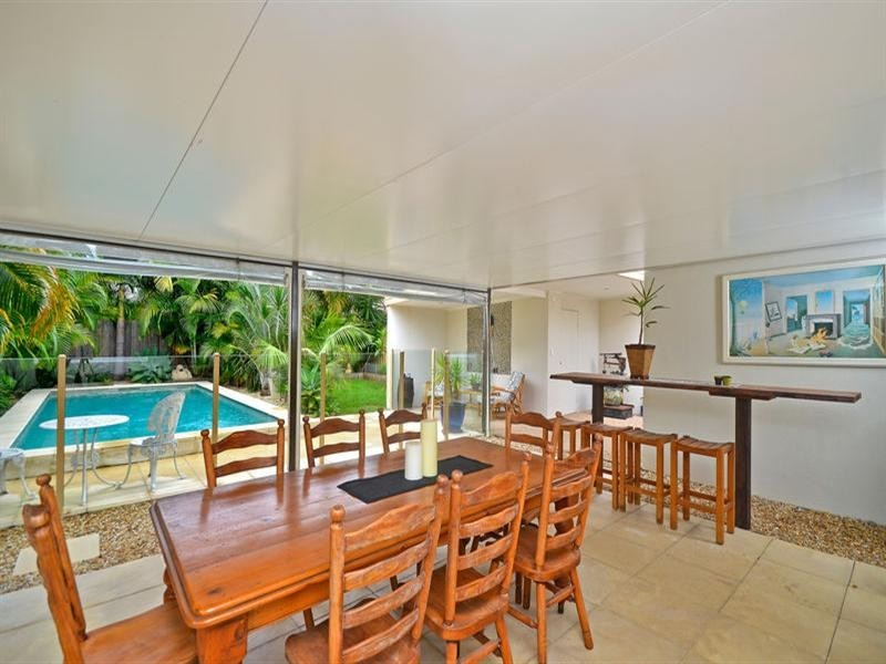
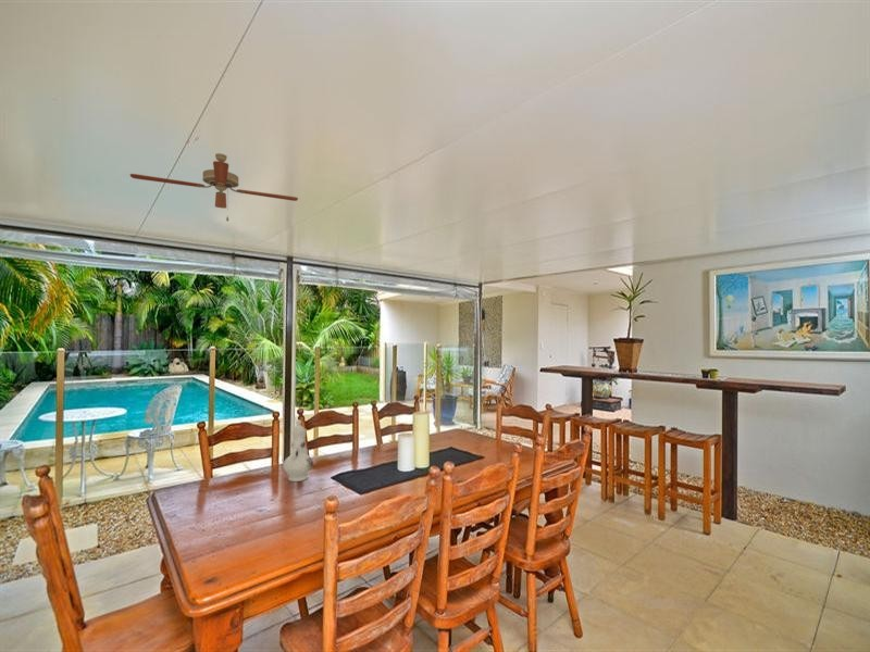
+ ceiling fan (221, 188)
+ chinaware (299, 448)
